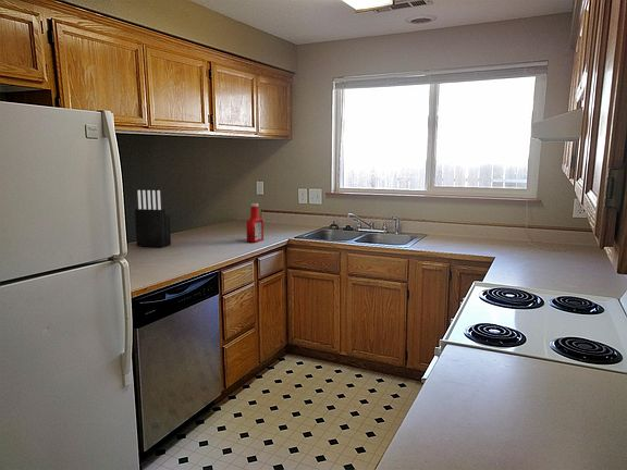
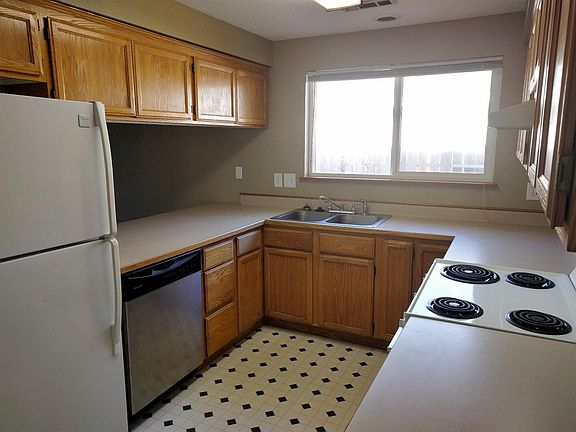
- soap bottle (255, 222)
- knife block (153, 218)
